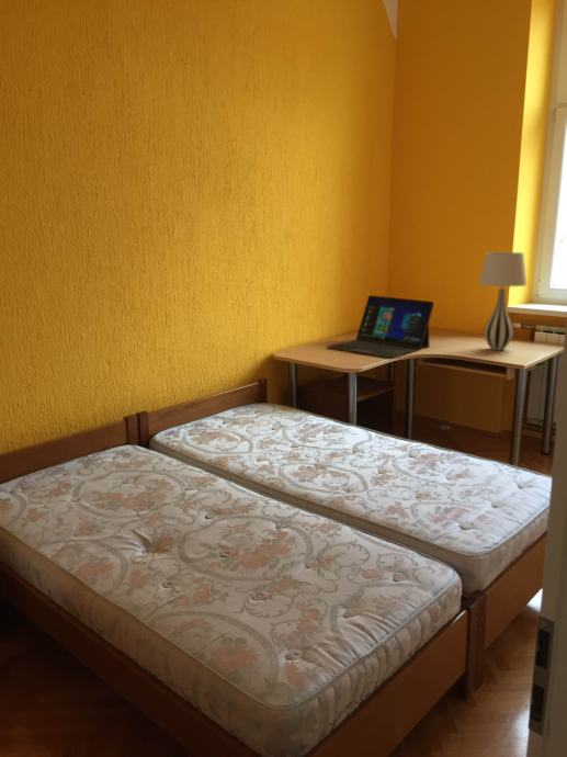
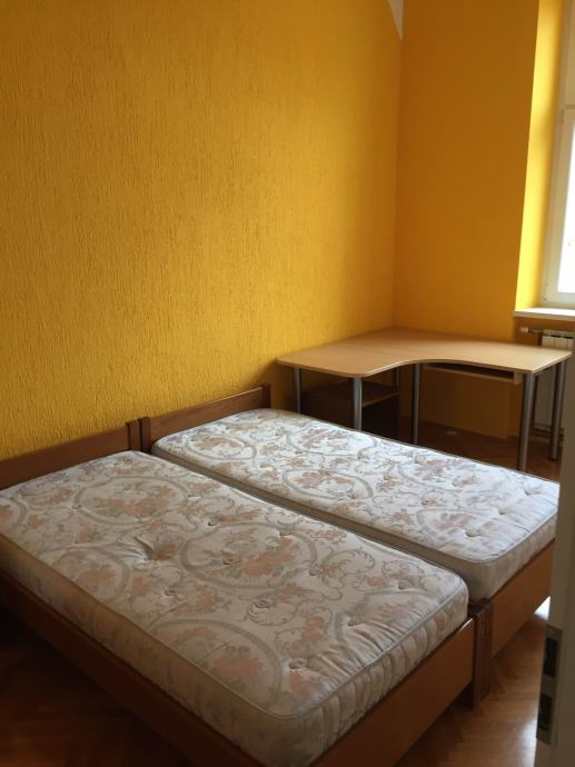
- laptop (379, 324)
- table lamp (500, 302)
